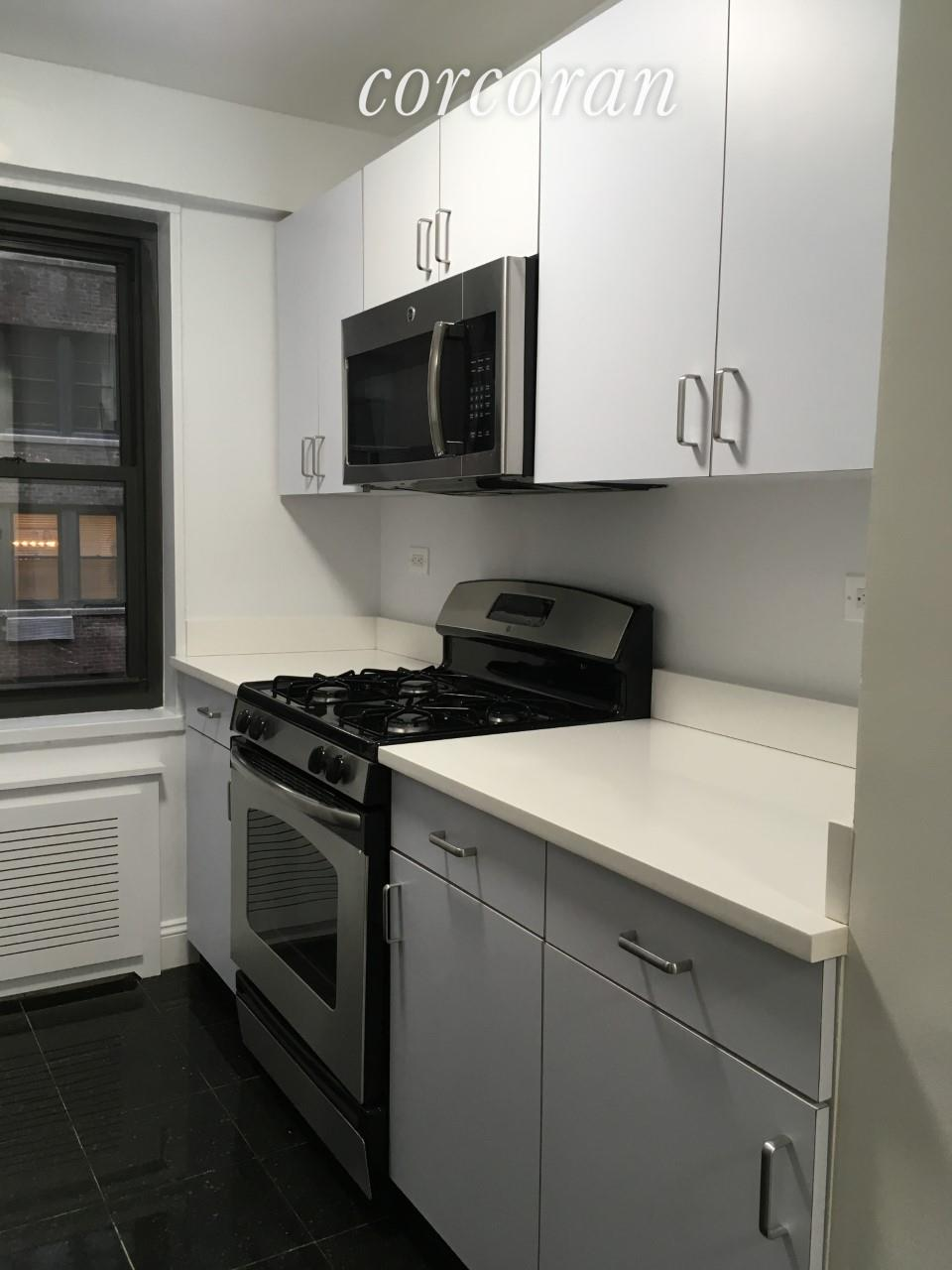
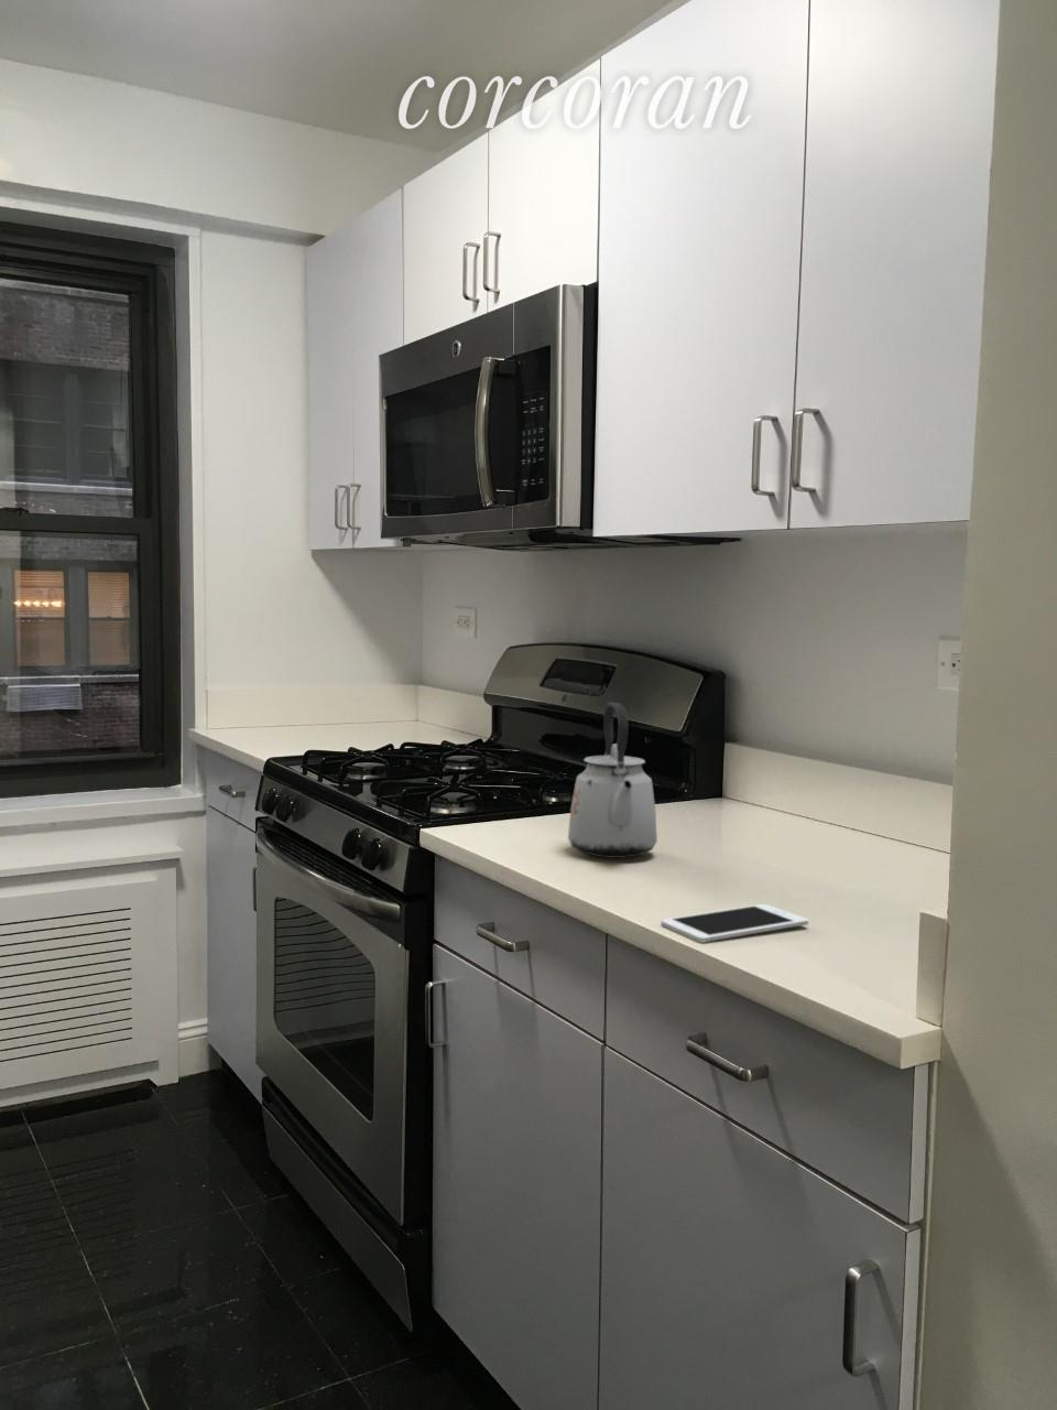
+ cell phone (734, 921)
+ kettle (616, 780)
